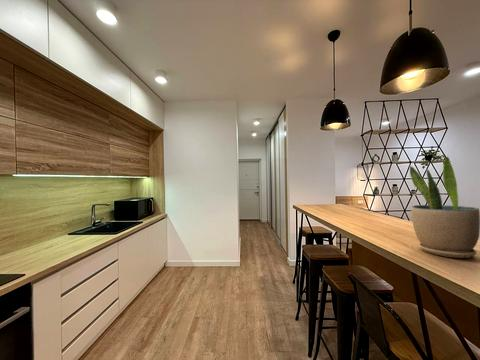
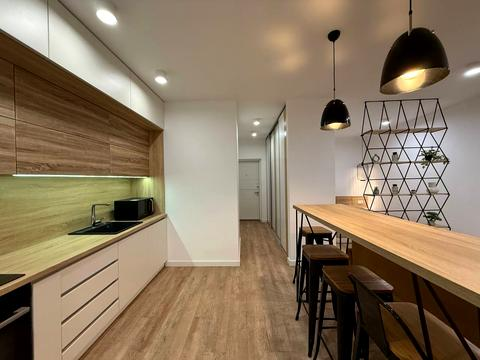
- potted plant (442, 205)
